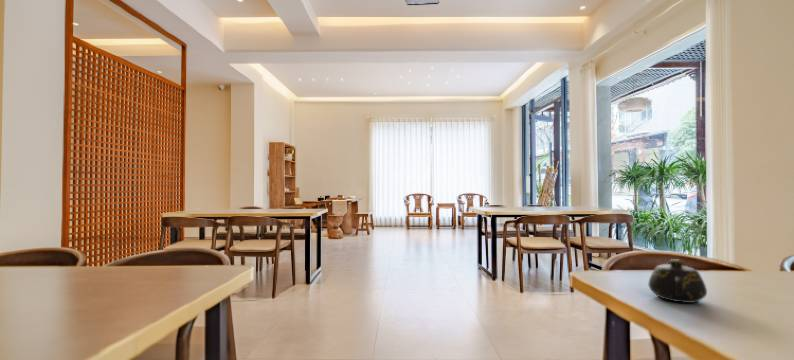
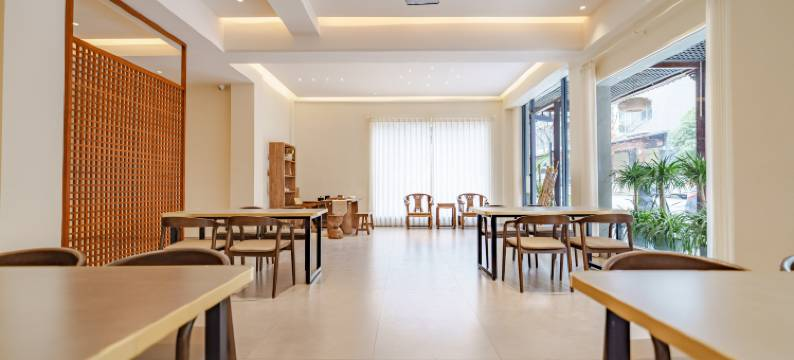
- teapot (676, 278)
